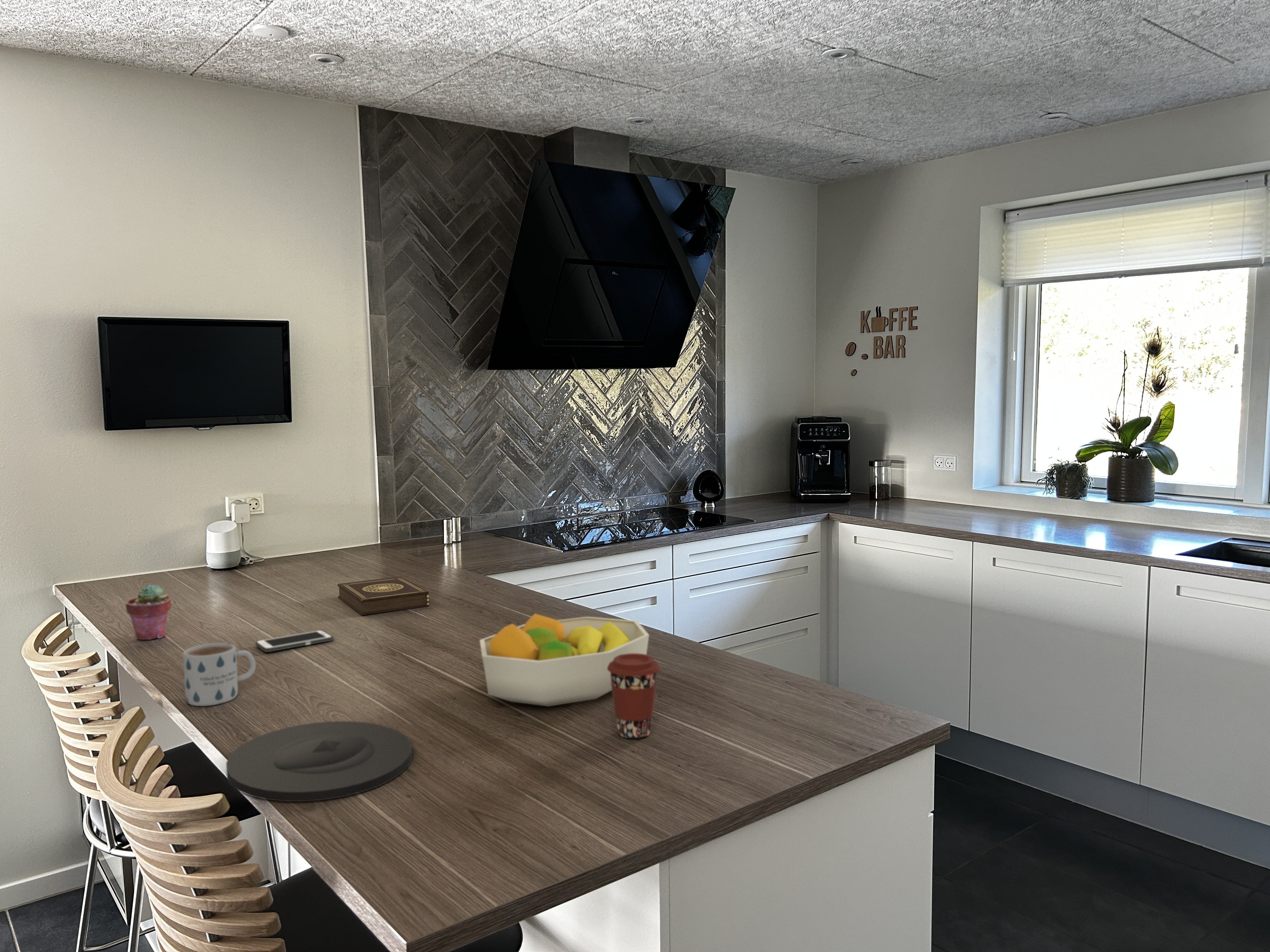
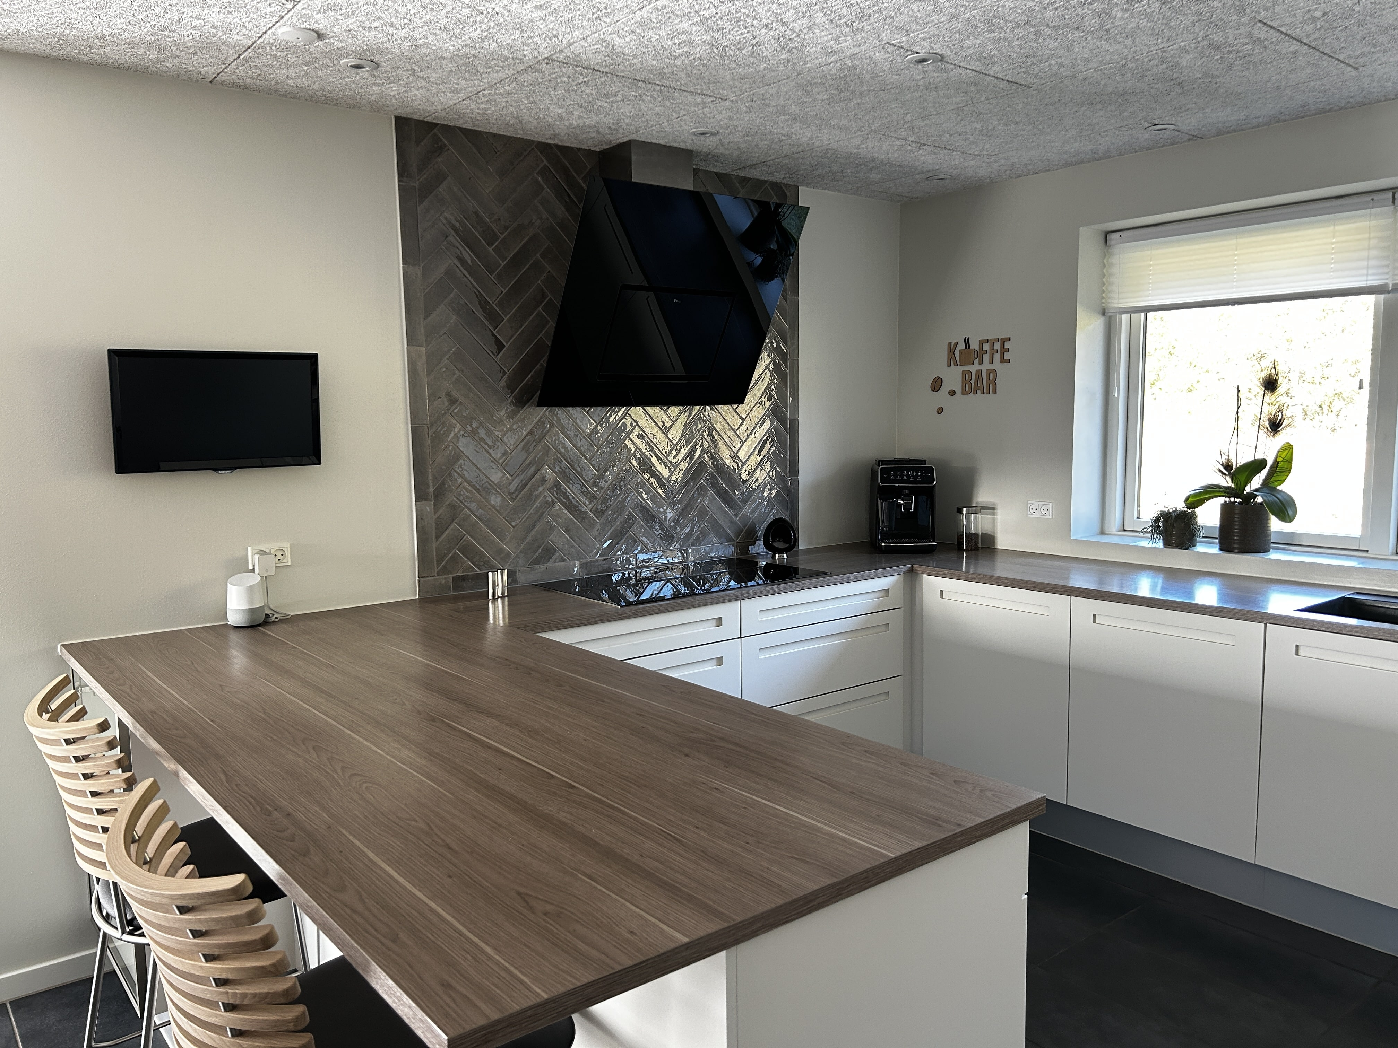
- mug (221, 672)
- potted succulent (149, 610)
- coffee cup (634, 696)
- cell phone (295, 641)
- plate (321, 751)
- book (382, 595)
- fruit bowl (565, 651)
